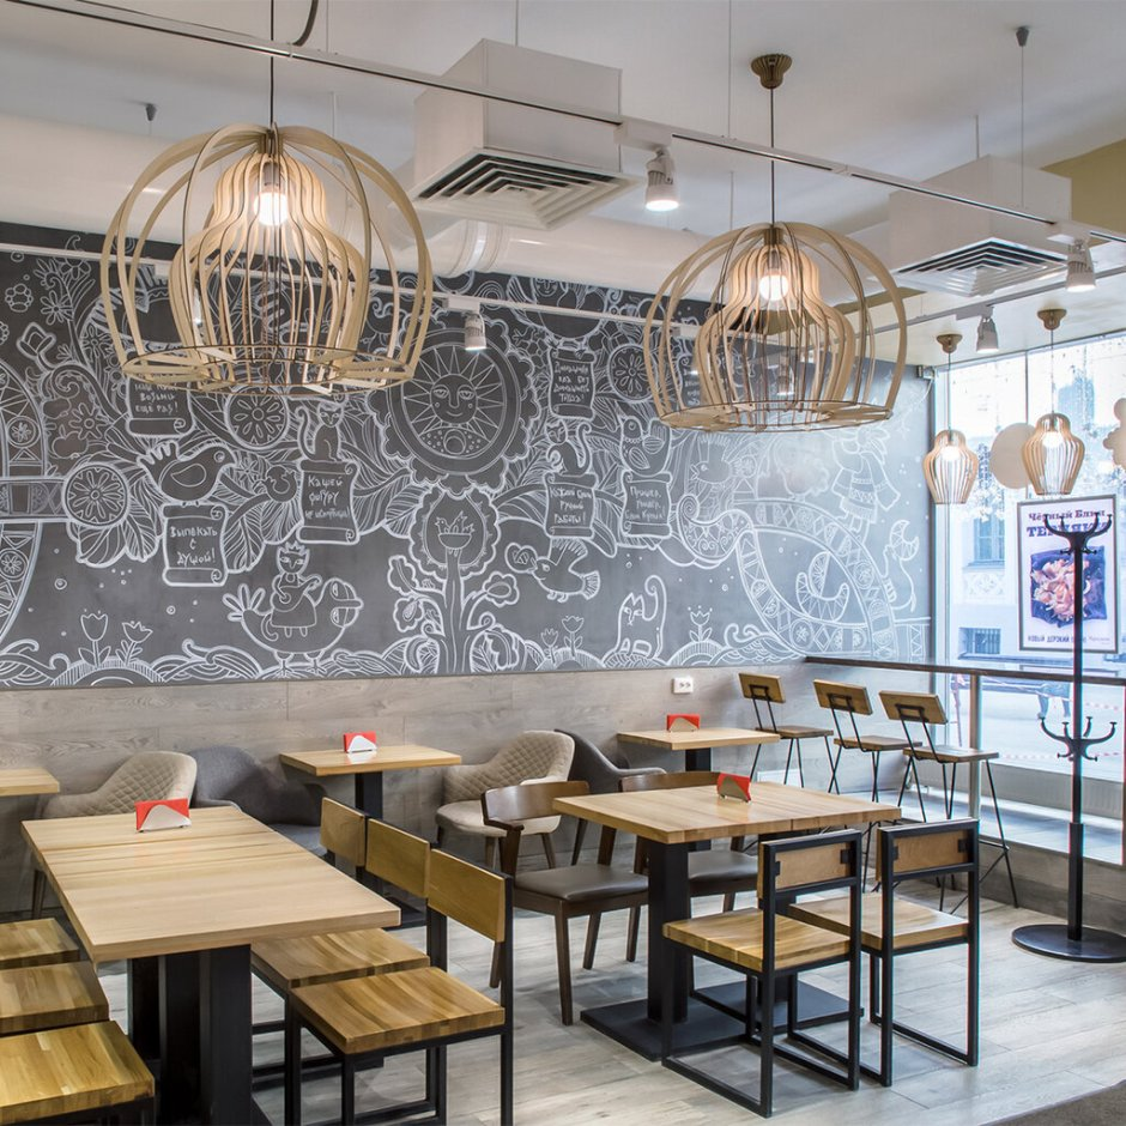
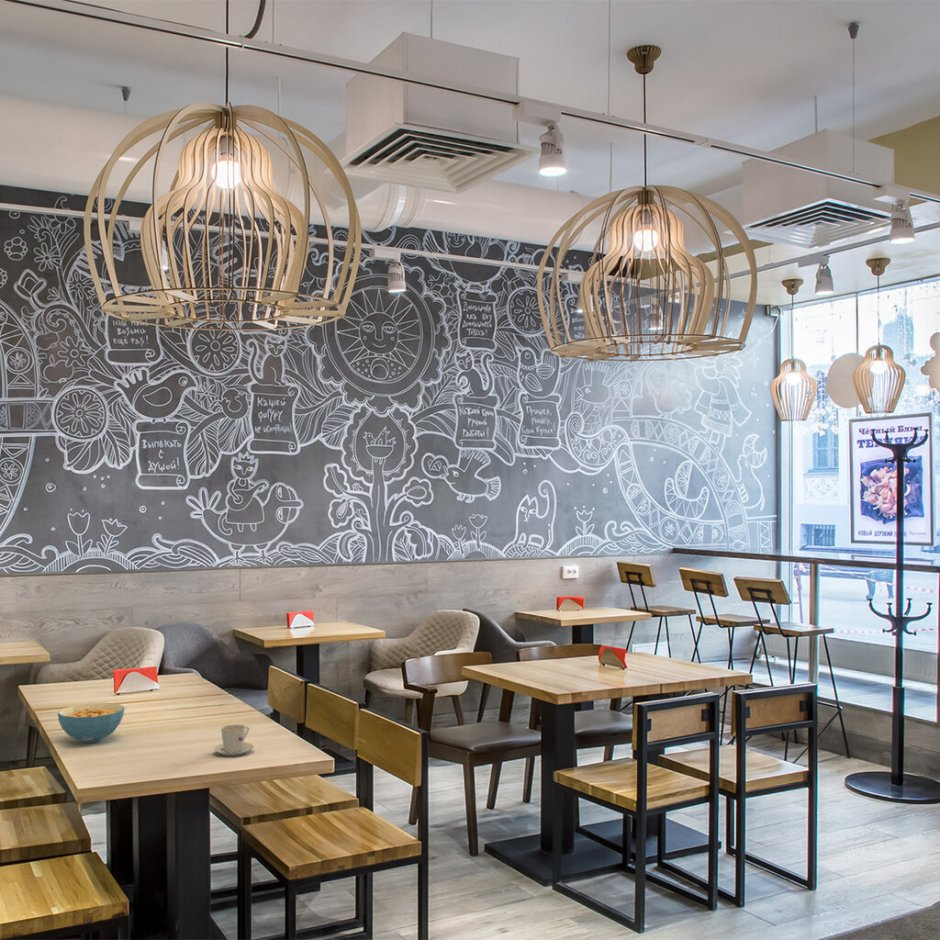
+ cereal bowl (91, 725)
+ teacup (233, 739)
